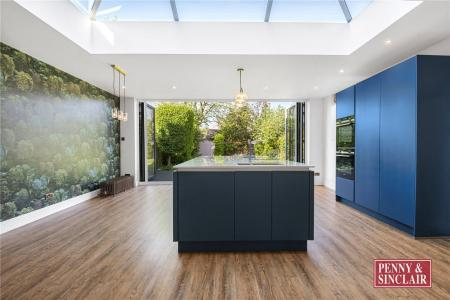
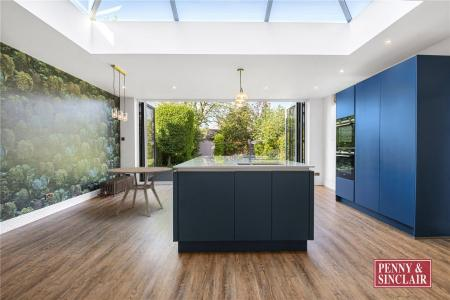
+ dining table (140, 189)
